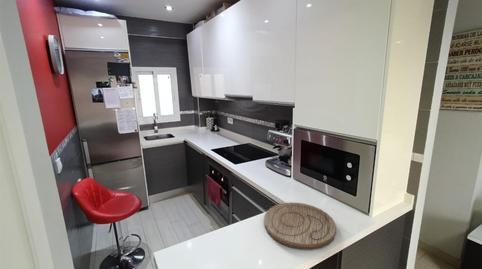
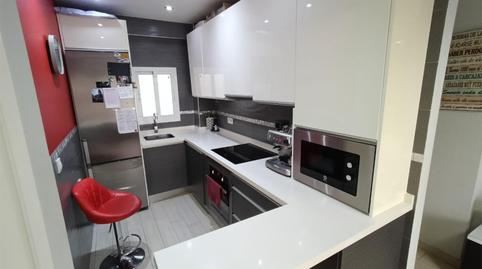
- cutting board (298, 222)
